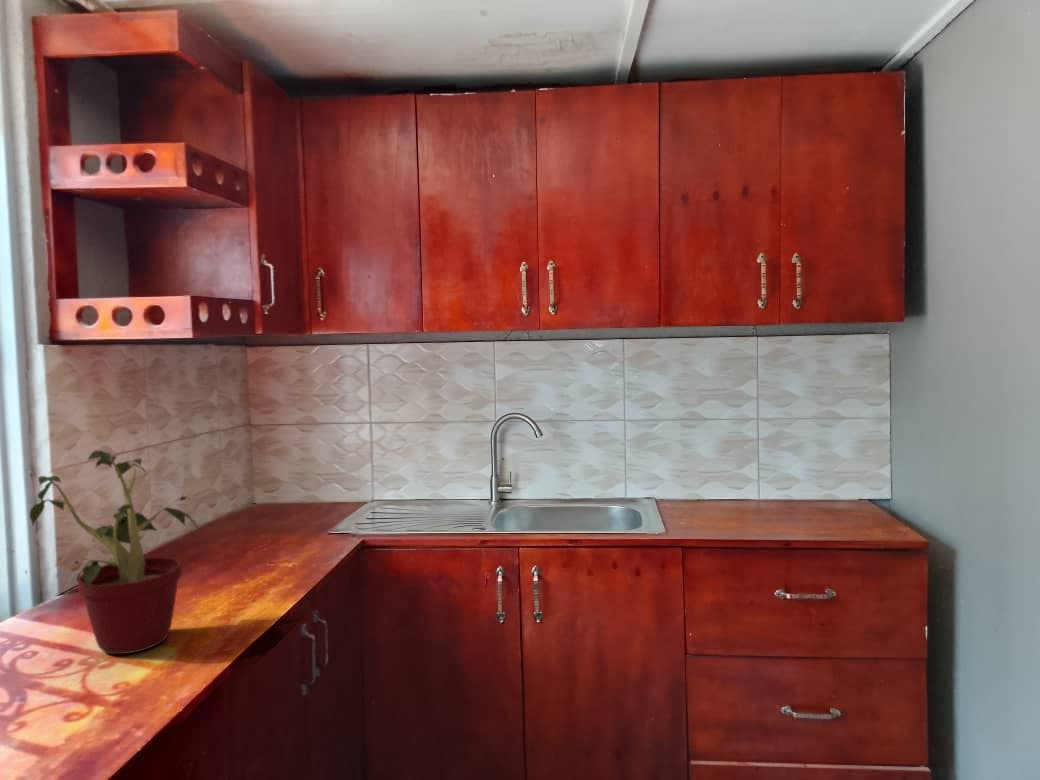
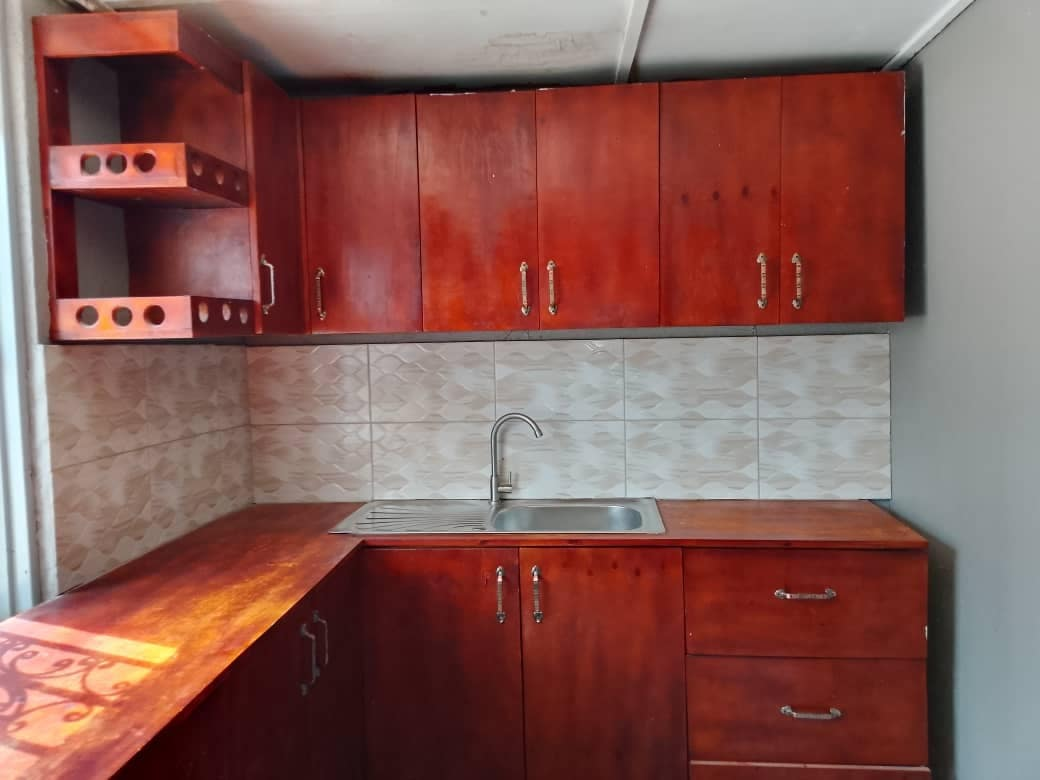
- potted plant (101, 542)
